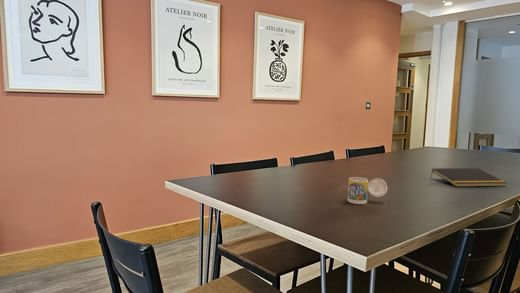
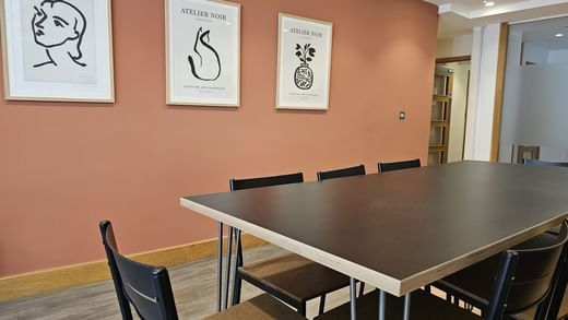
- cup (367, 190)
- notepad (468, 176)
